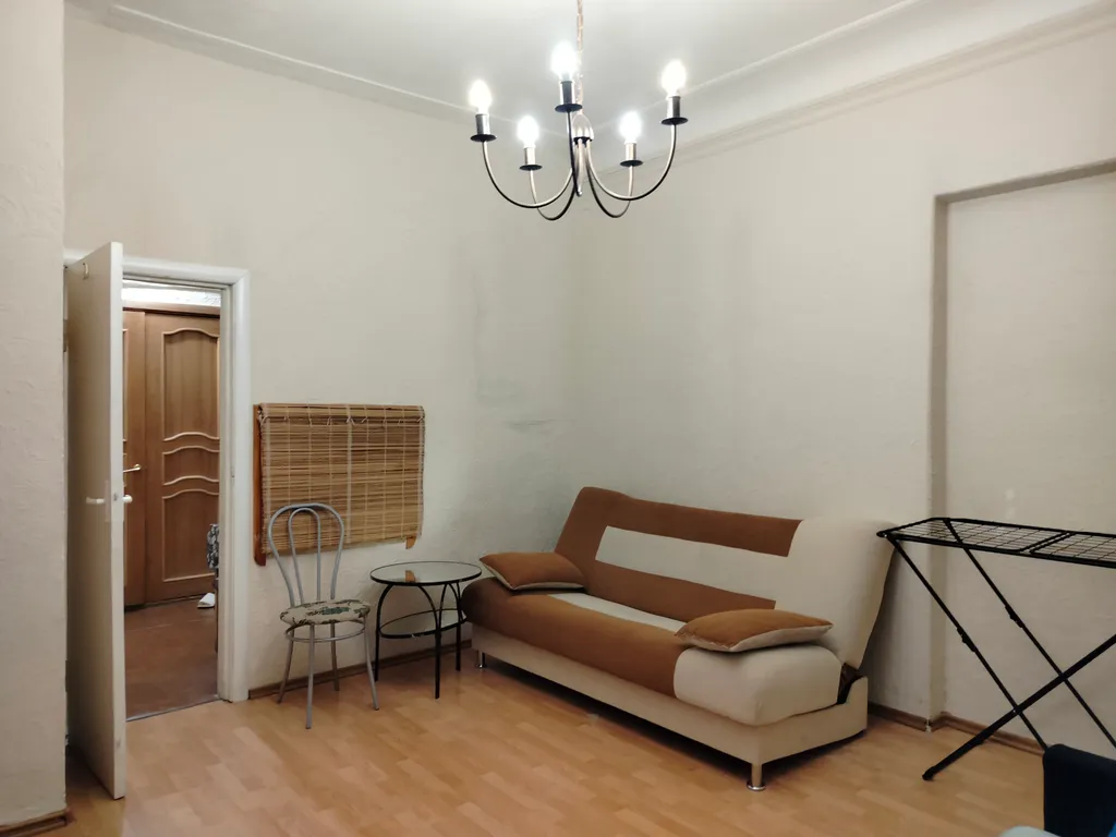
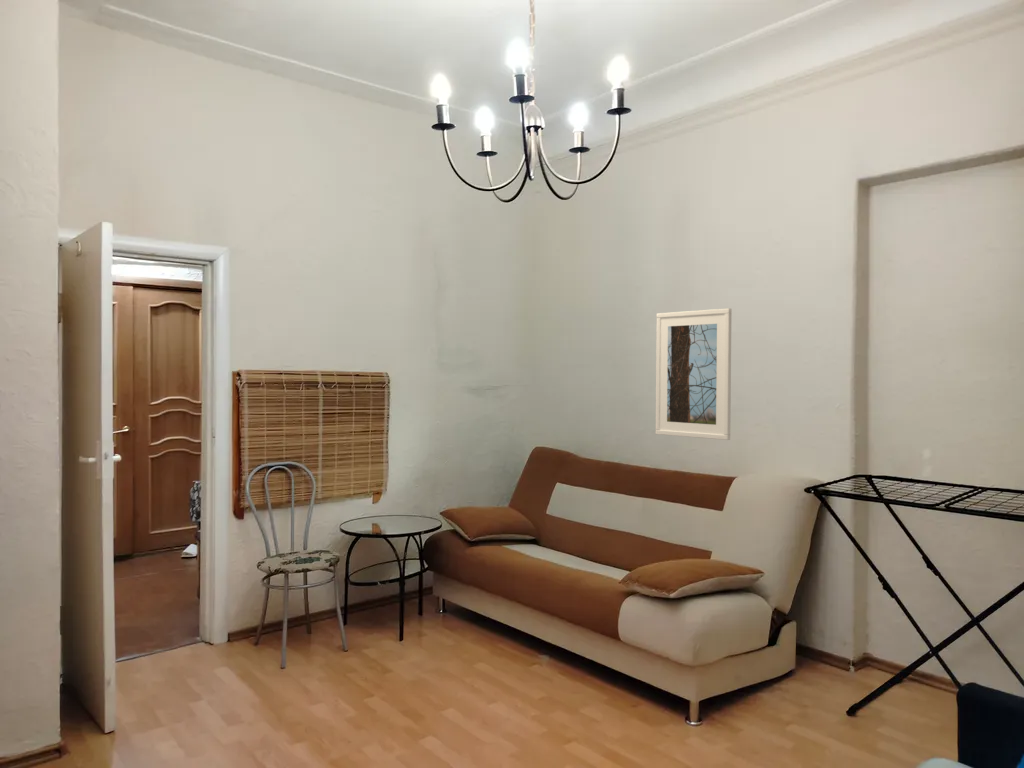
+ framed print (691, 374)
